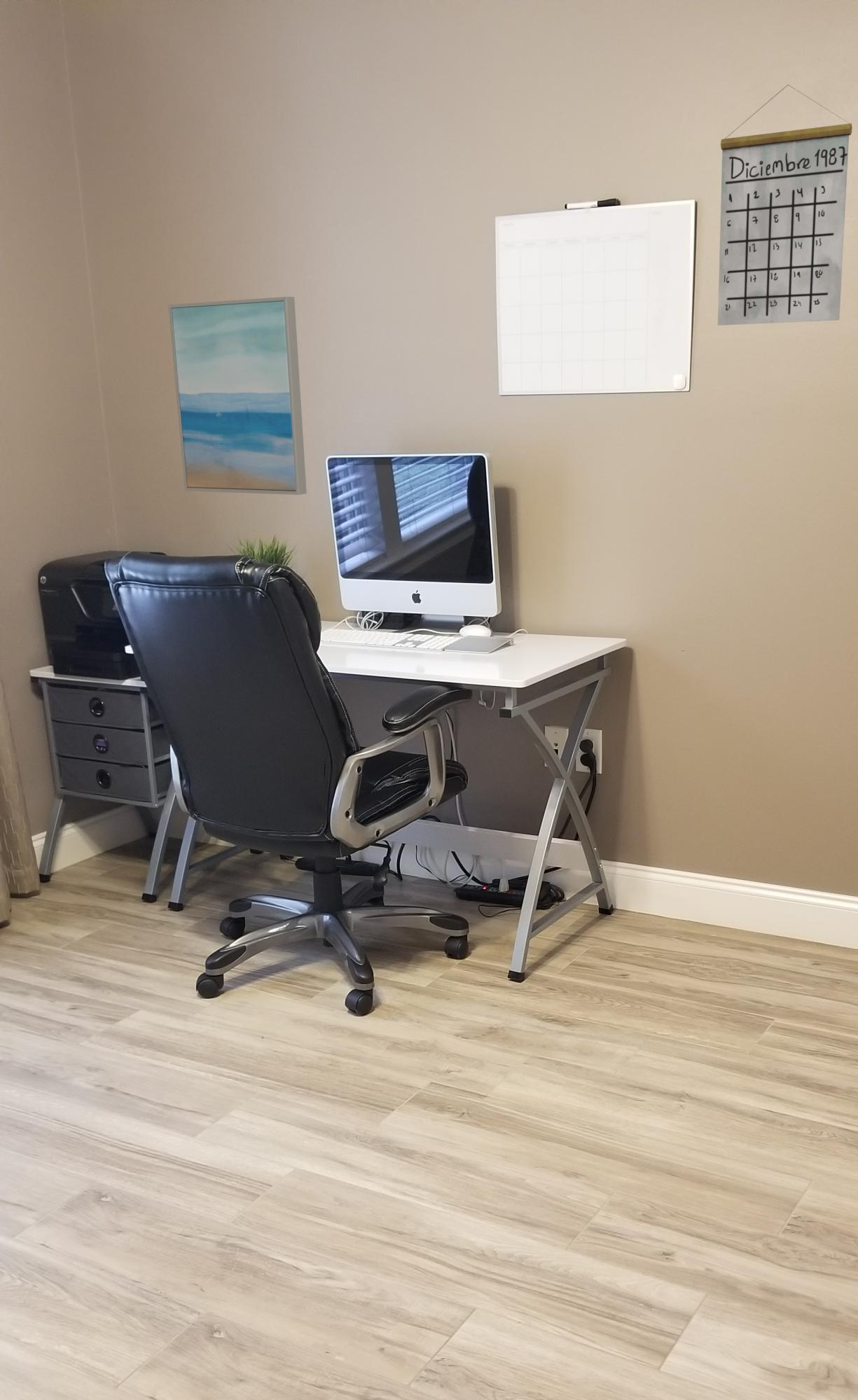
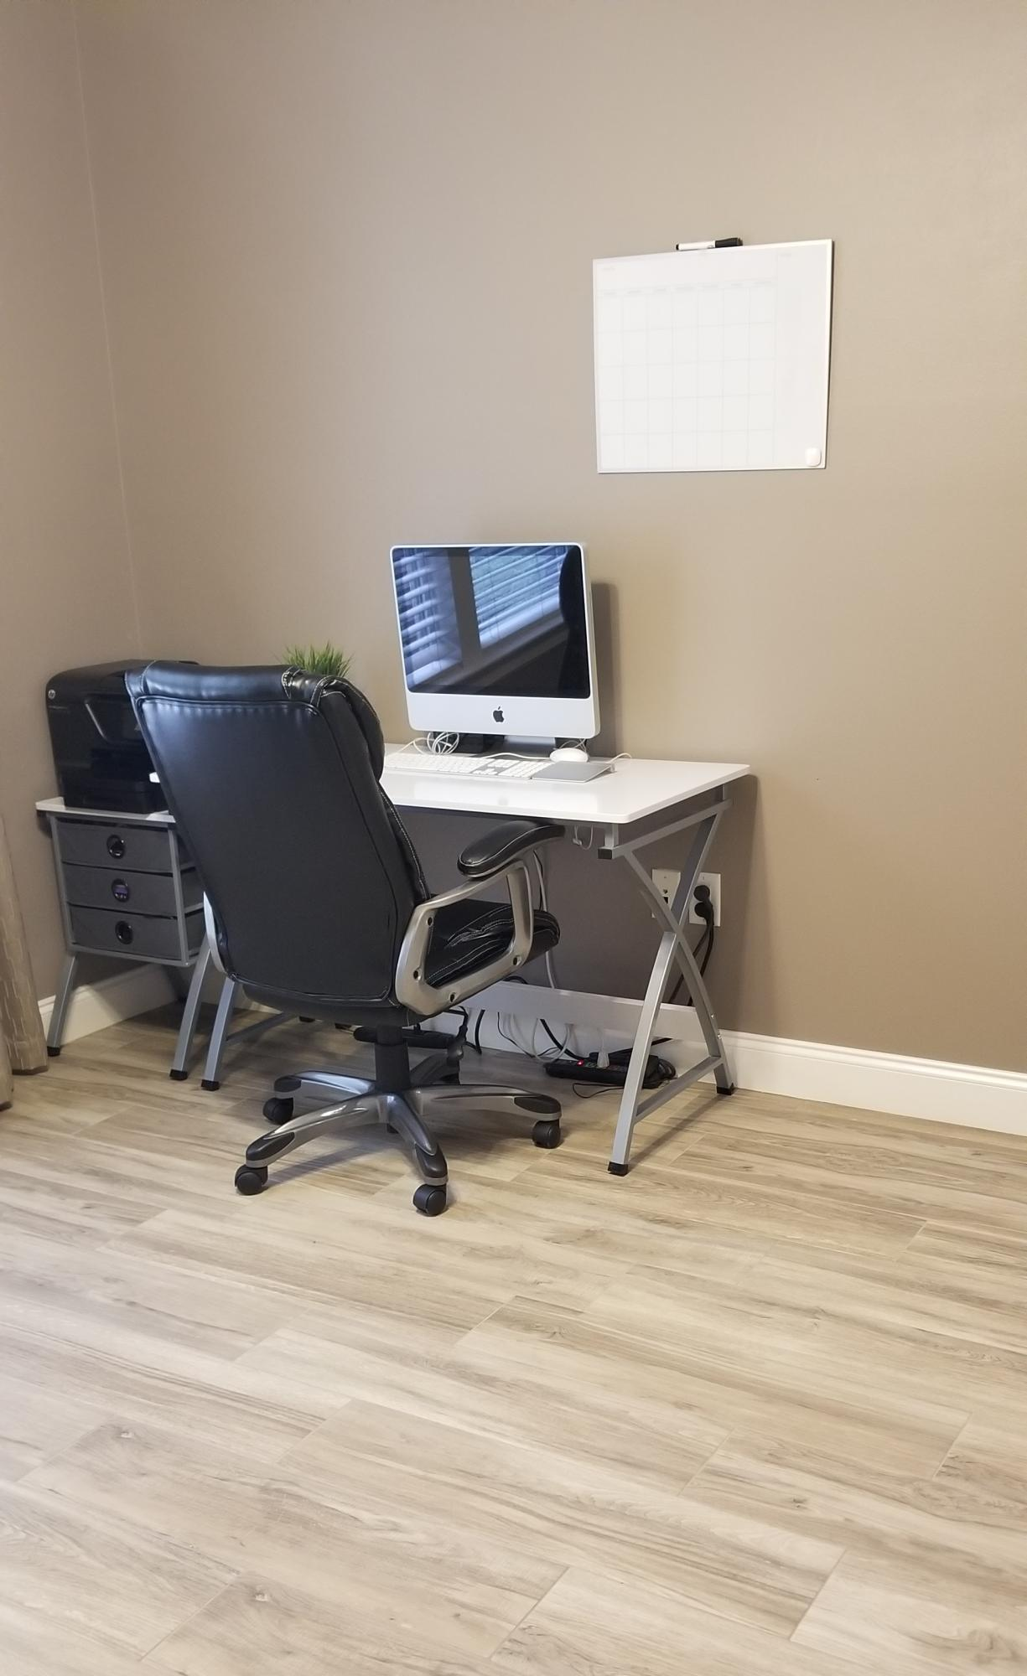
- wall art (237, 398)
- calendar (782, 206)
